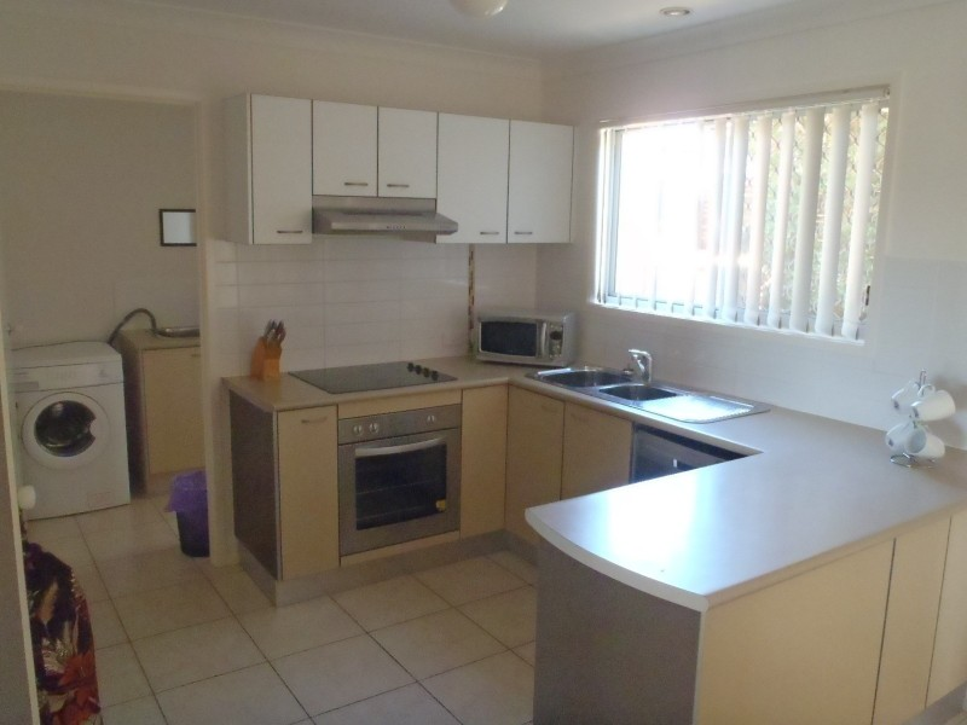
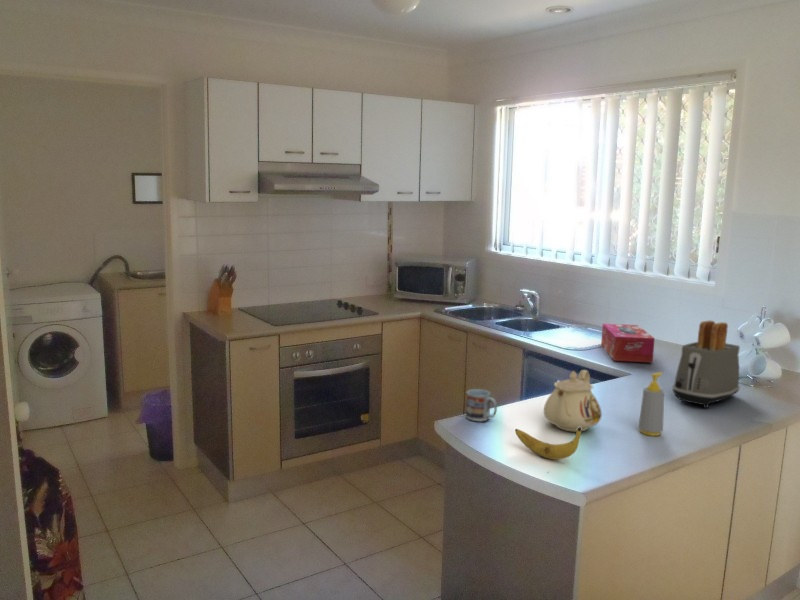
+ banana (544, 442)
+ cup (482, 405)
+ soap bottle (652, 403)
+ tissue box (626, 342)
+ toaster (709, 360)
+ teapot (573, 398)
